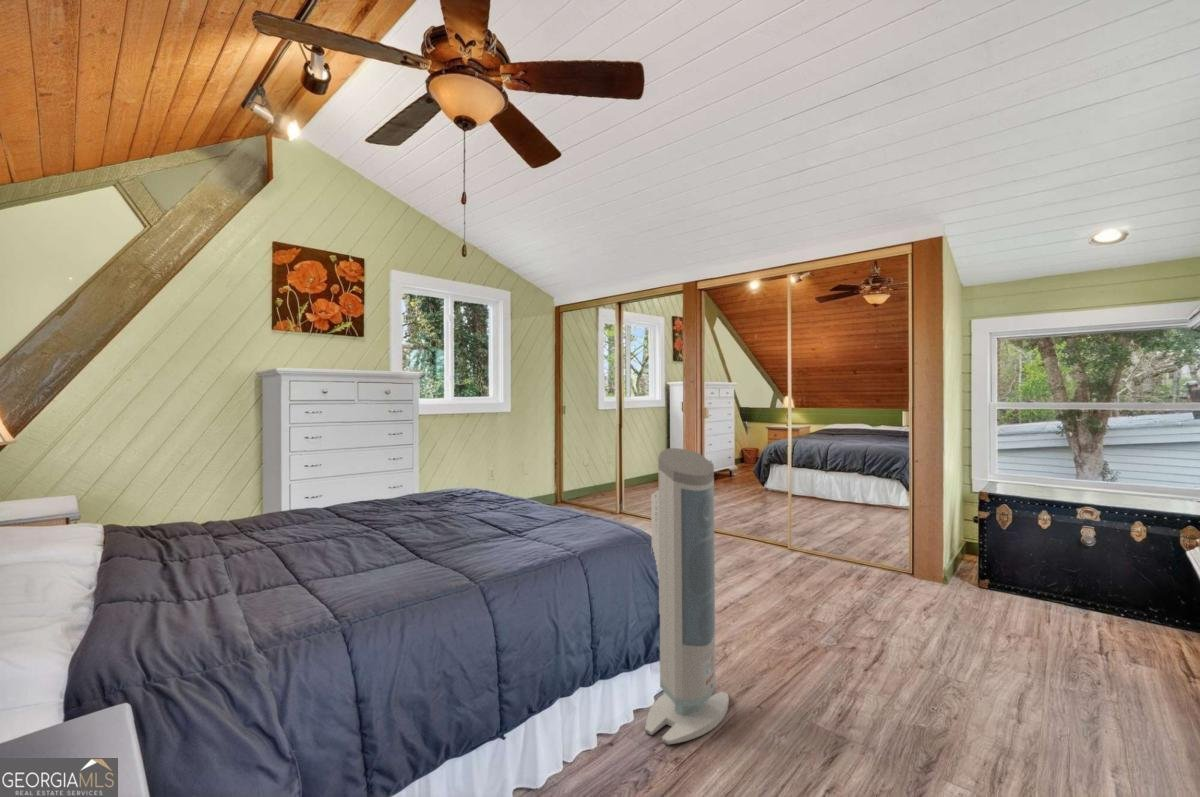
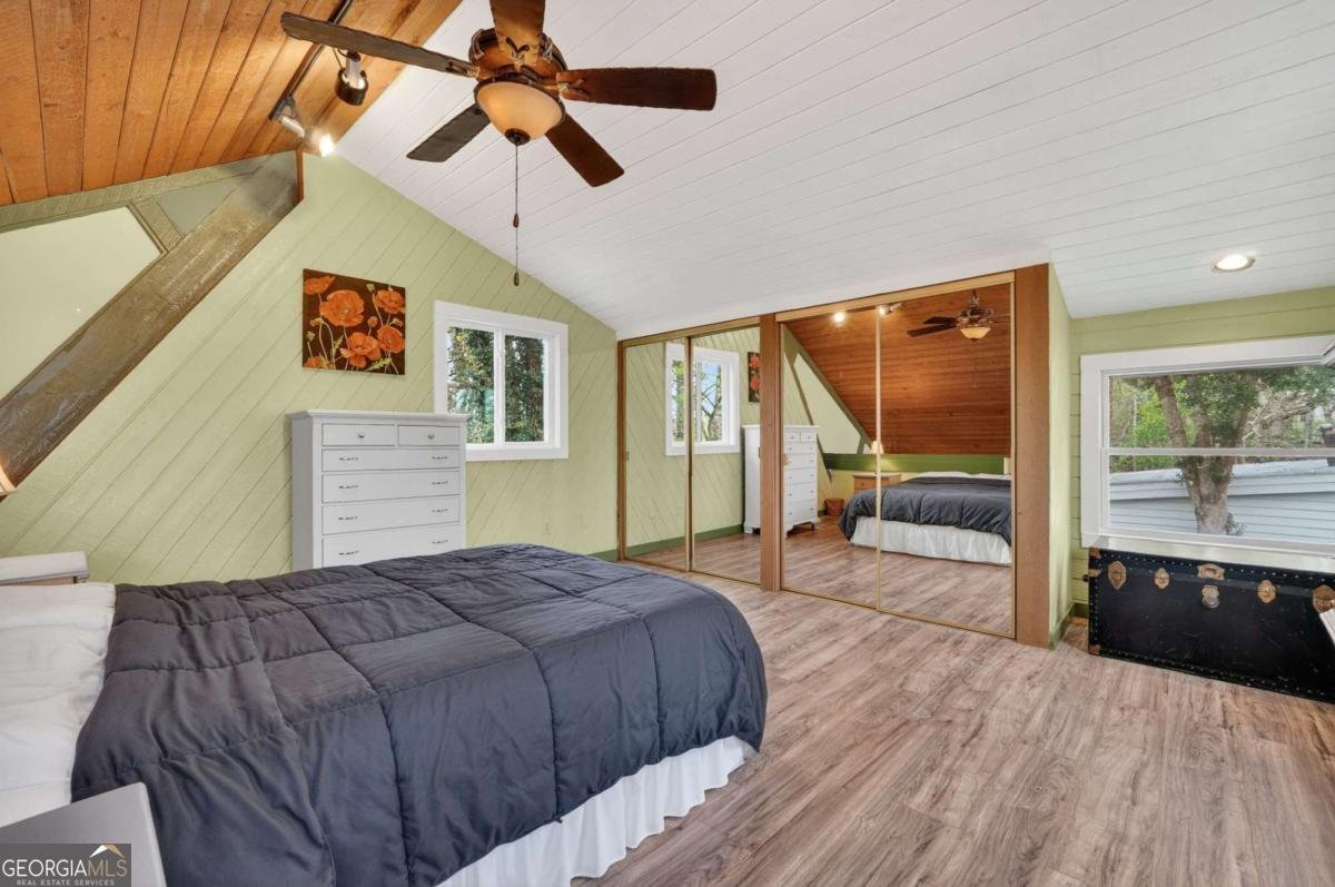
- air purifier (687, 580)
